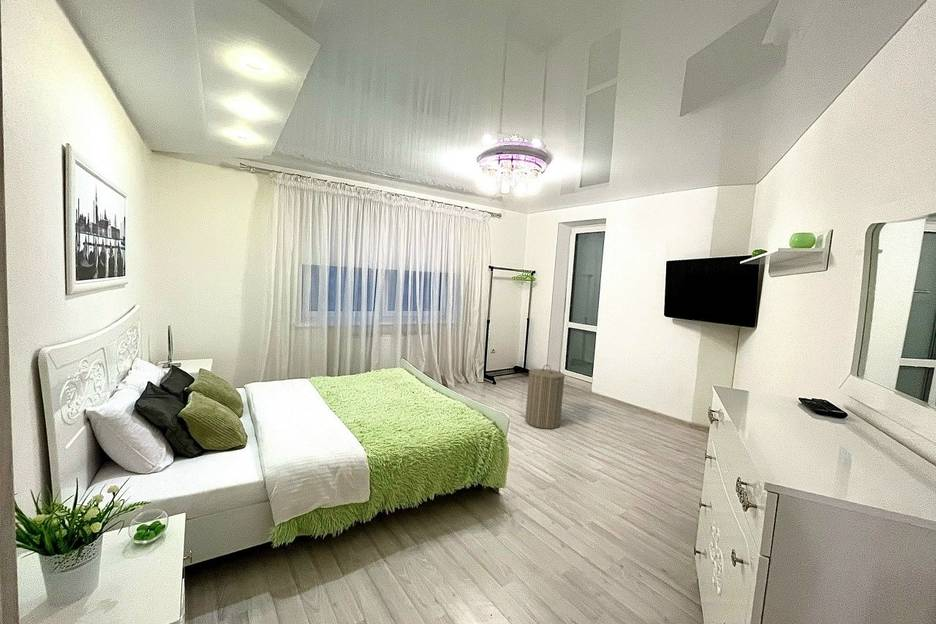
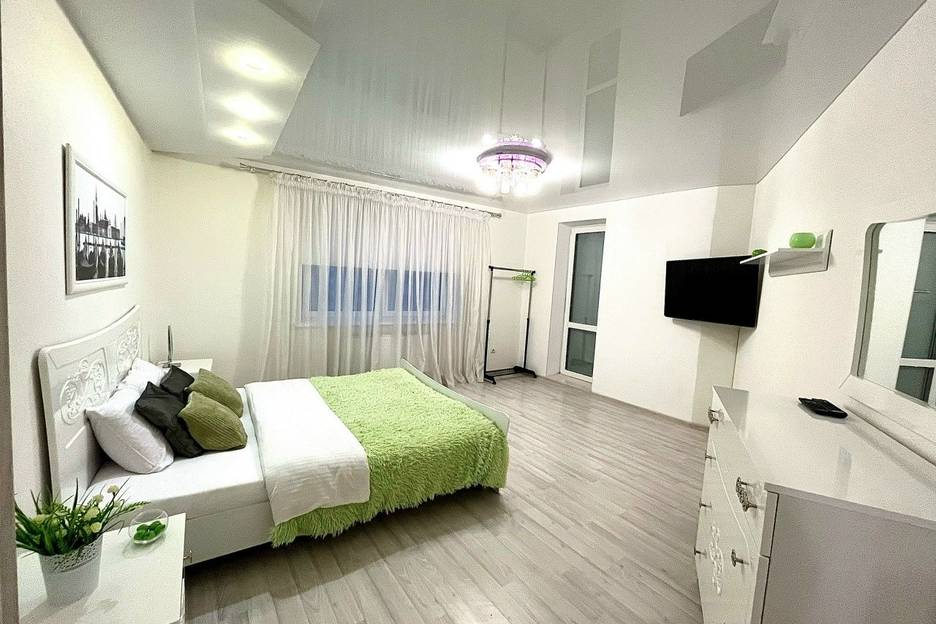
- laundry hamper (544, 393)
